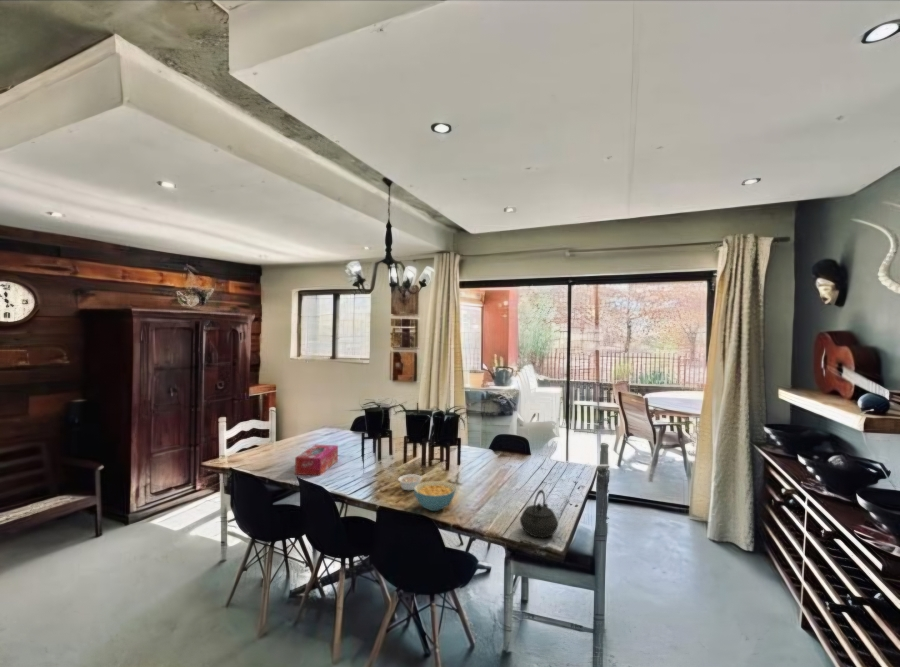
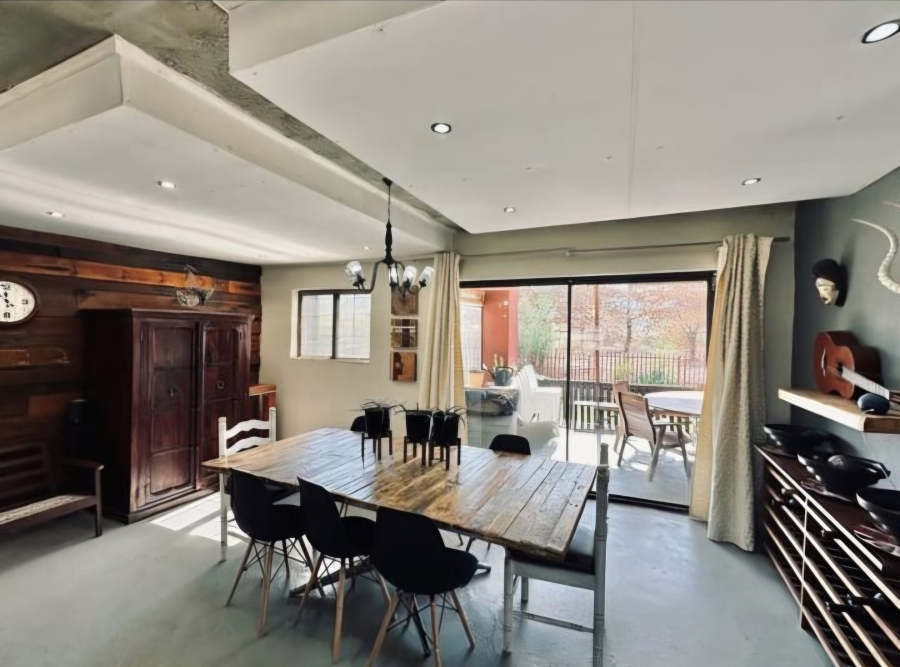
- cereal bowl (434, 498)
- kettle (539, 510)
- tissue box (317, 459)
- legume (410, 481)
